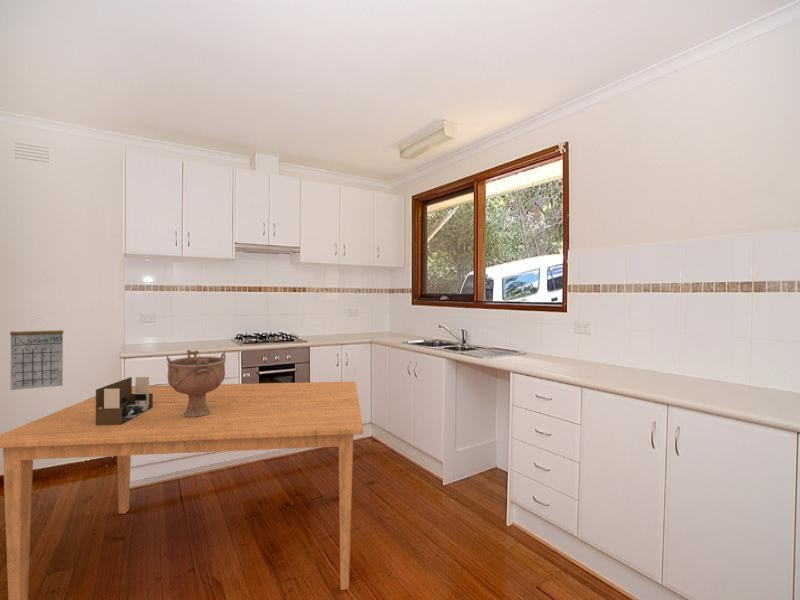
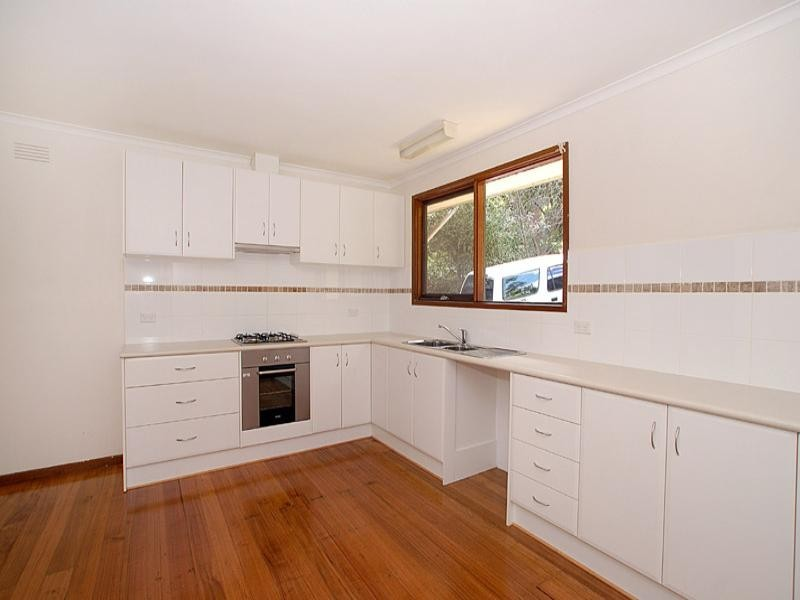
- dining table (218, 451)
- calendar (37, 352)
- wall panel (126, 398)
- decorative bowl (196, 382)
